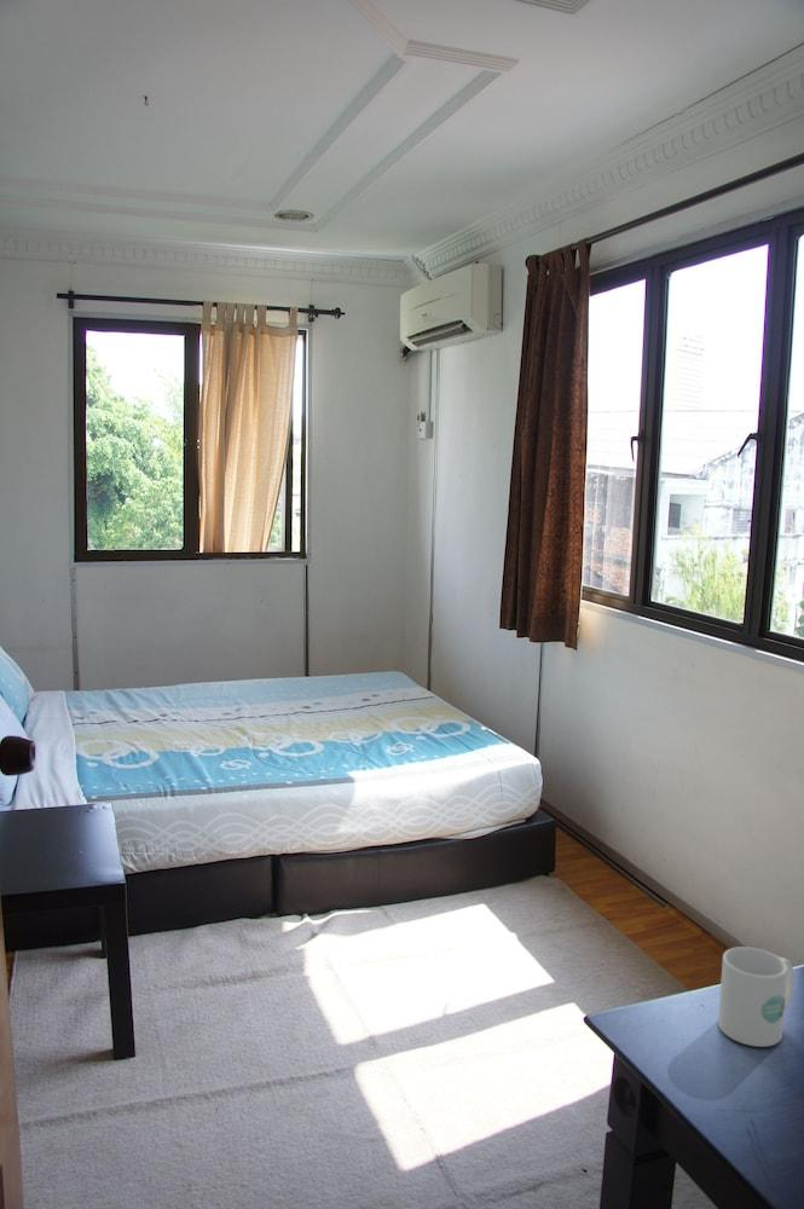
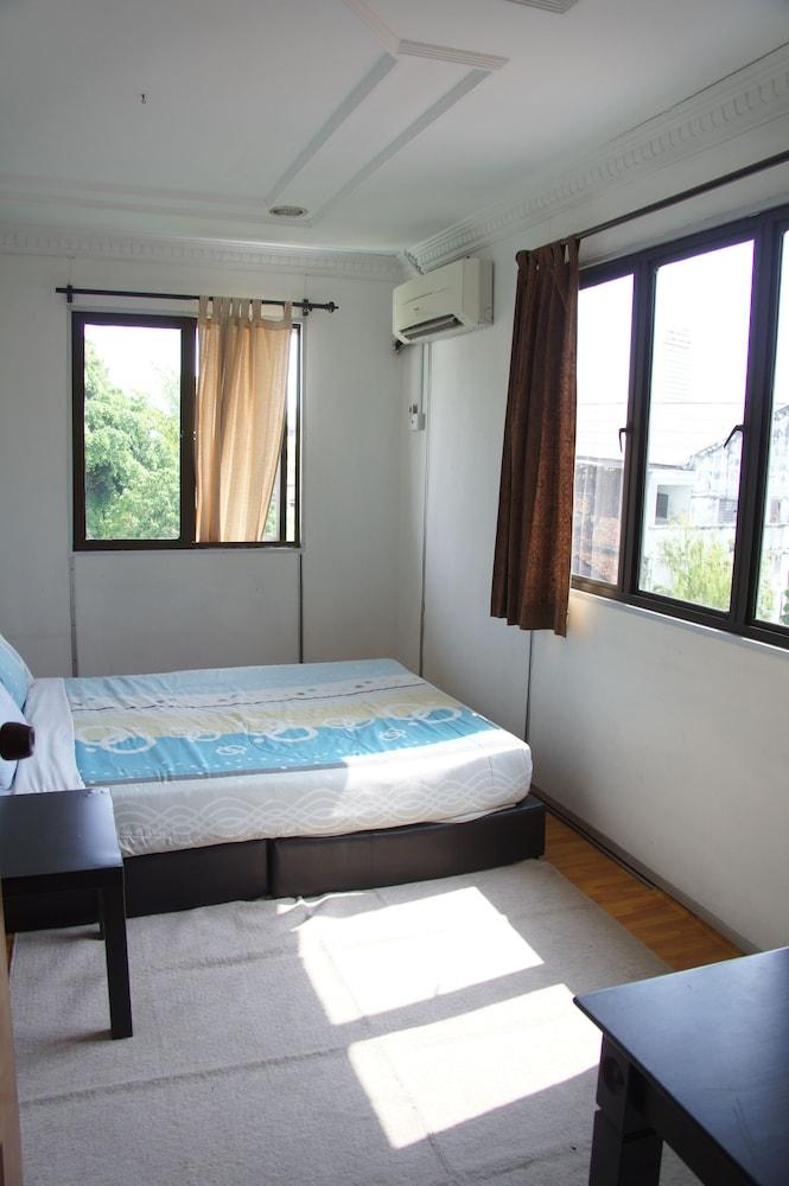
- mug (760, 991)
